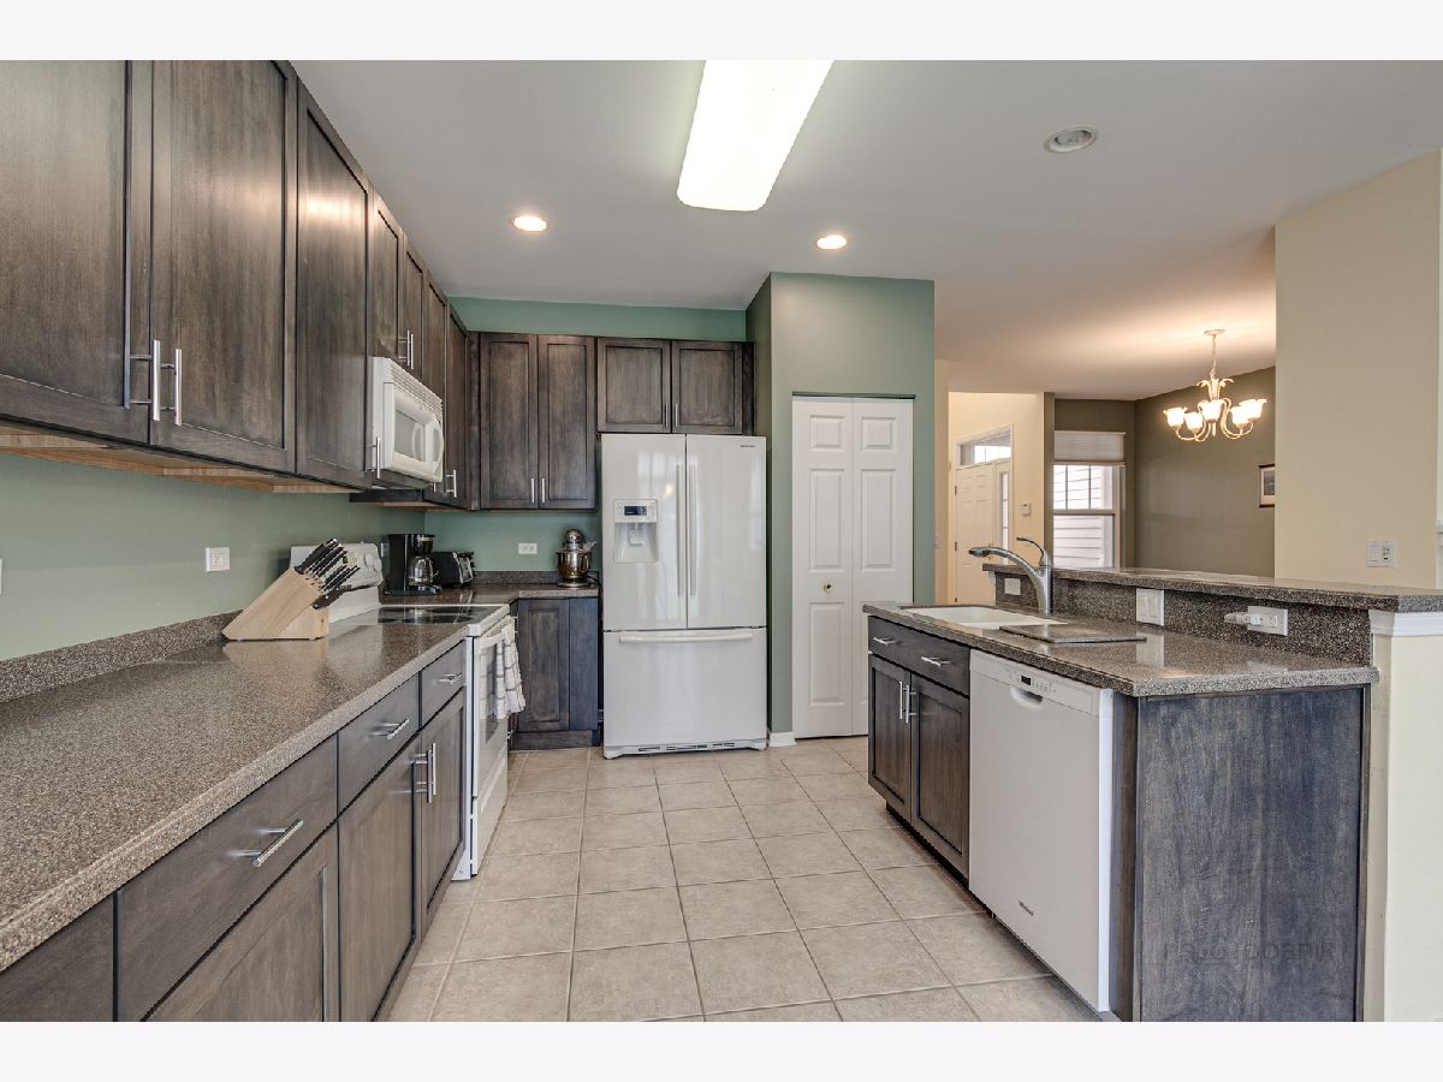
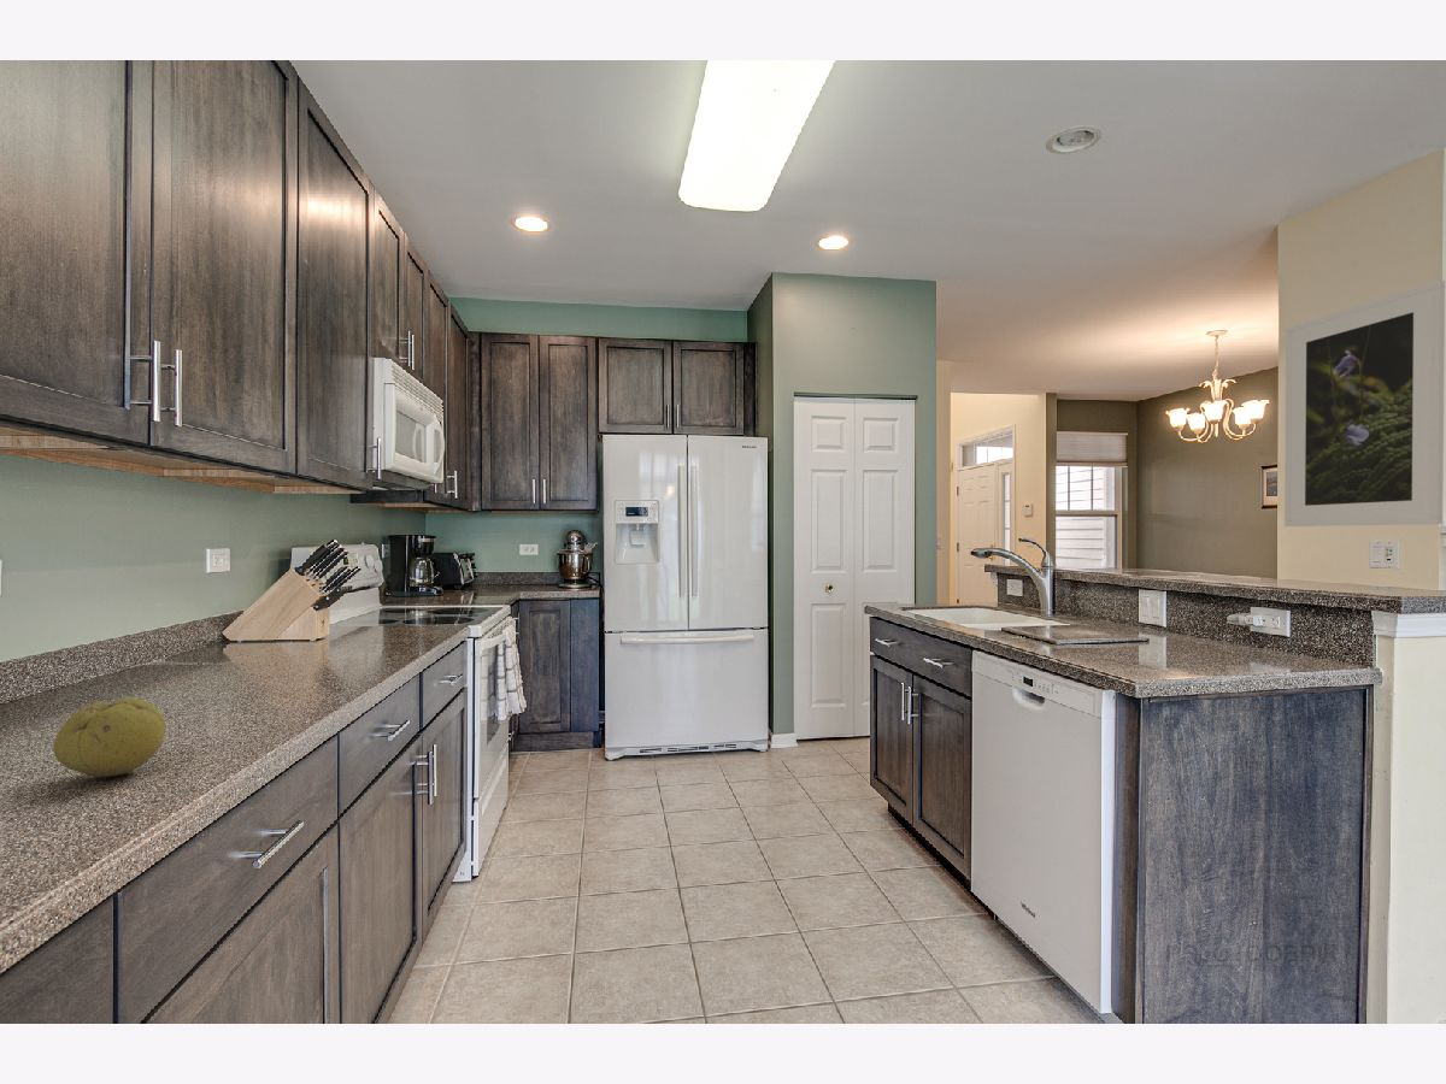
+ fruit (113, 737)
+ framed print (1356, 416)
